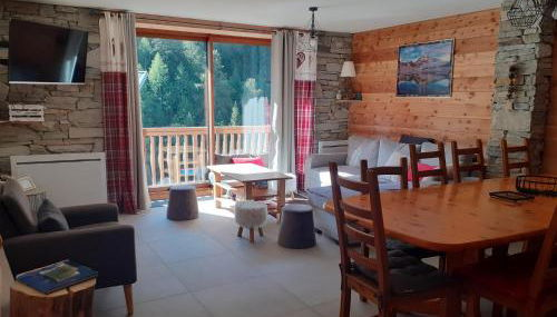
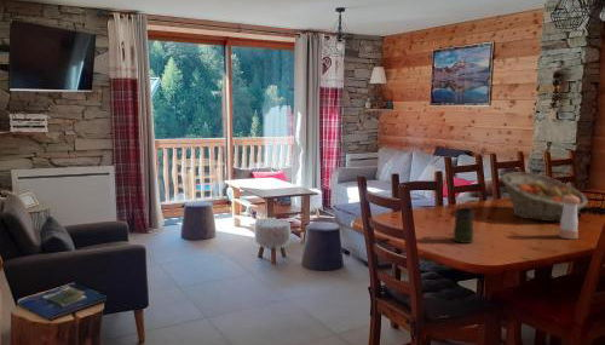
+ pepper shaker (569, 215)
+ fruit basket (542, 195)
+ mug (465, 224)
